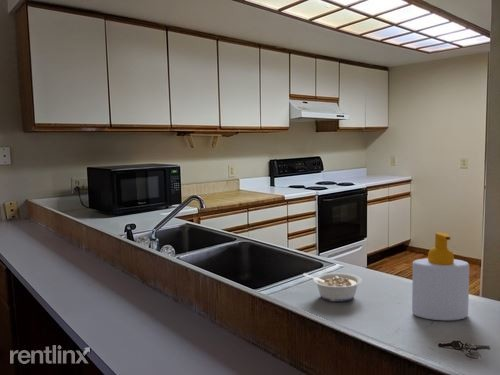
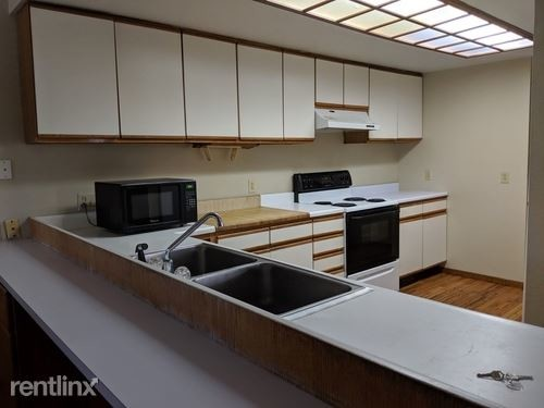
- legume (335, 286)
- soap bottle (440, 274)
